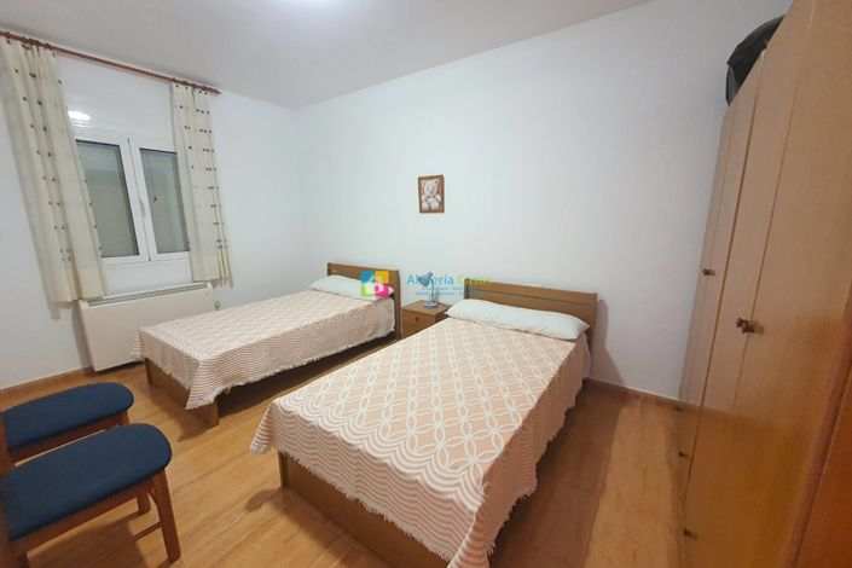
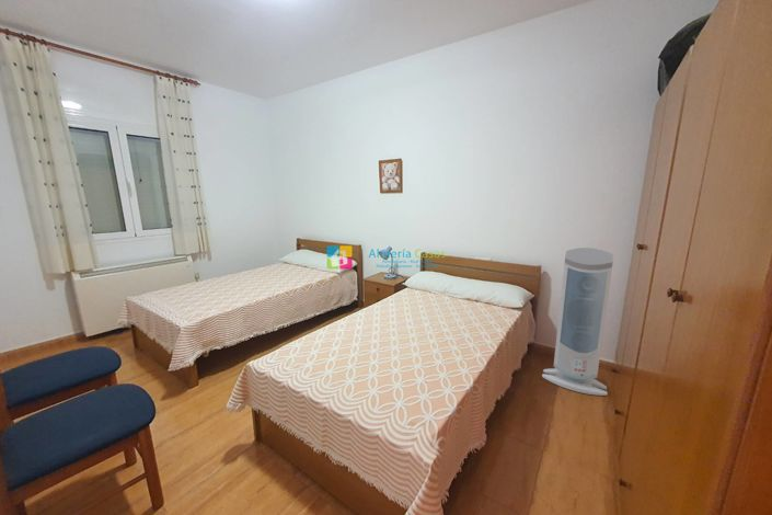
+ air purifier (580, 318)
